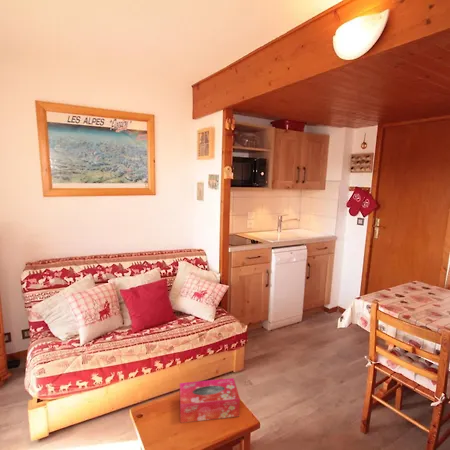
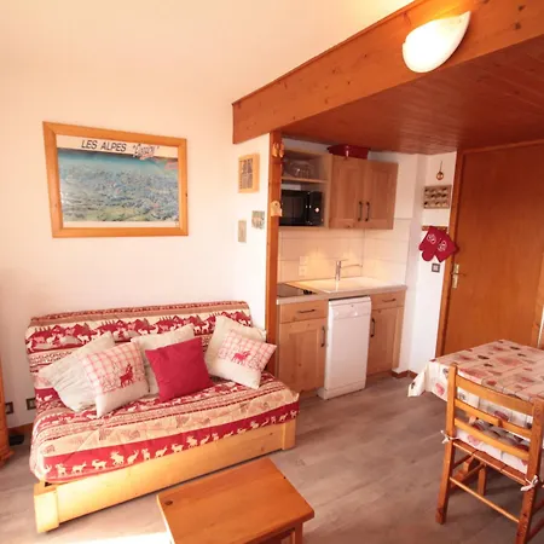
- tissue box (208, 399)
